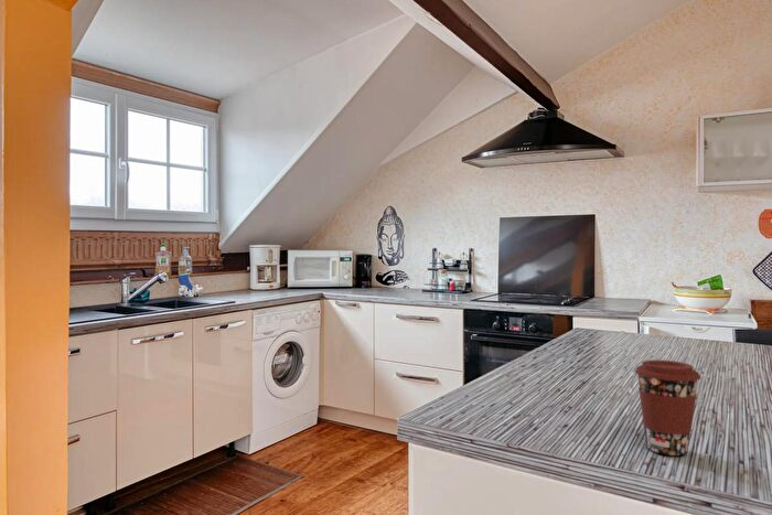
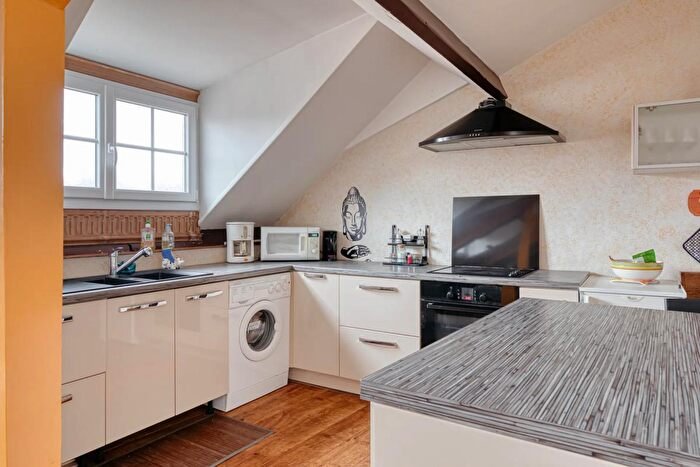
- coffee cup (666, 406)
